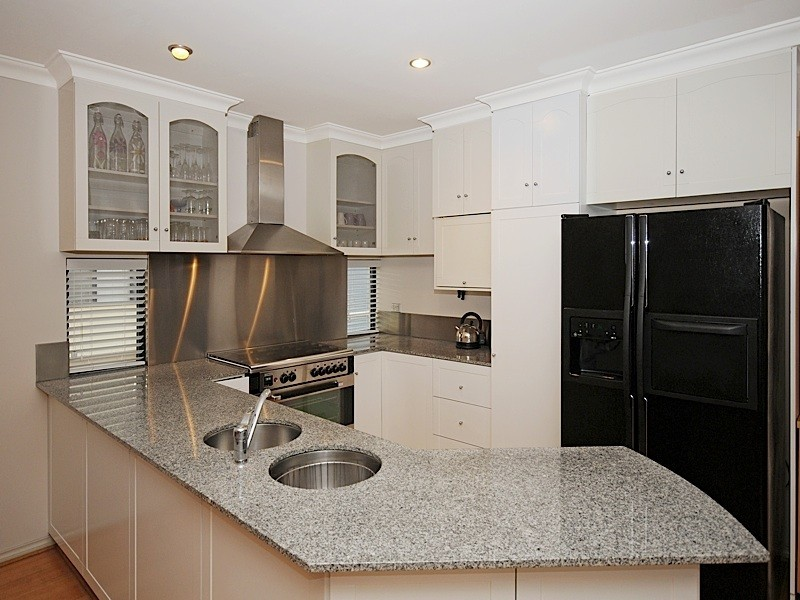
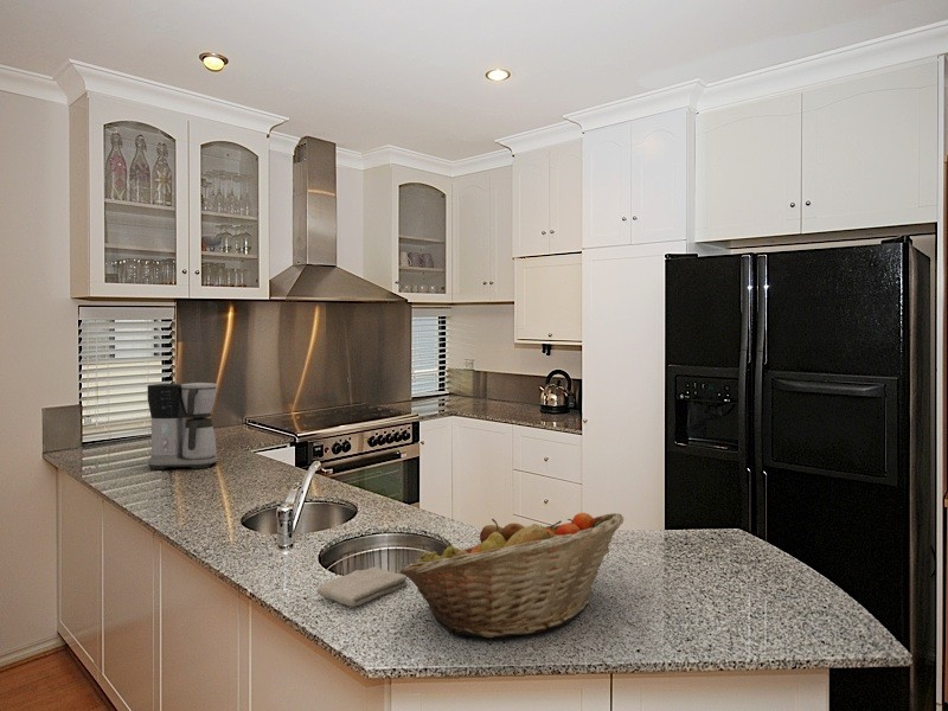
+ coffee maker (181, 424)
+ washcloth (364, 584)
+ fruit basket (517, 561)
